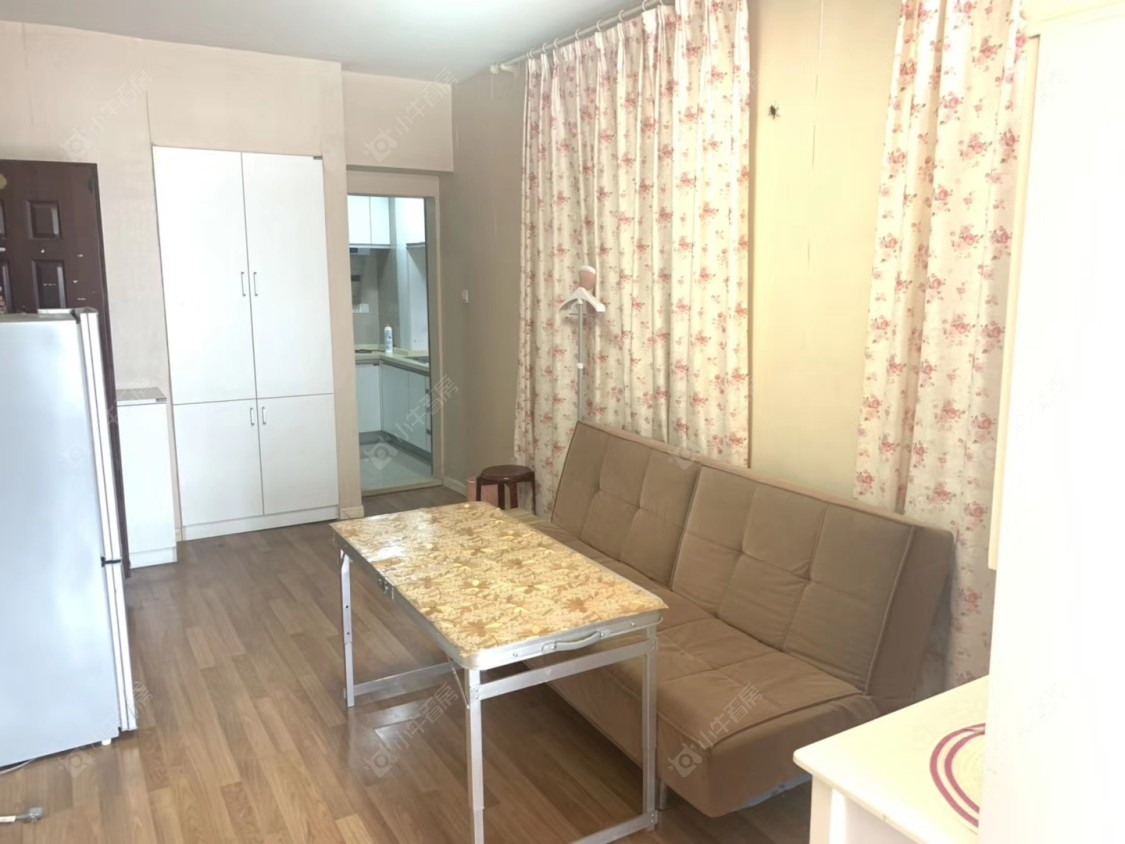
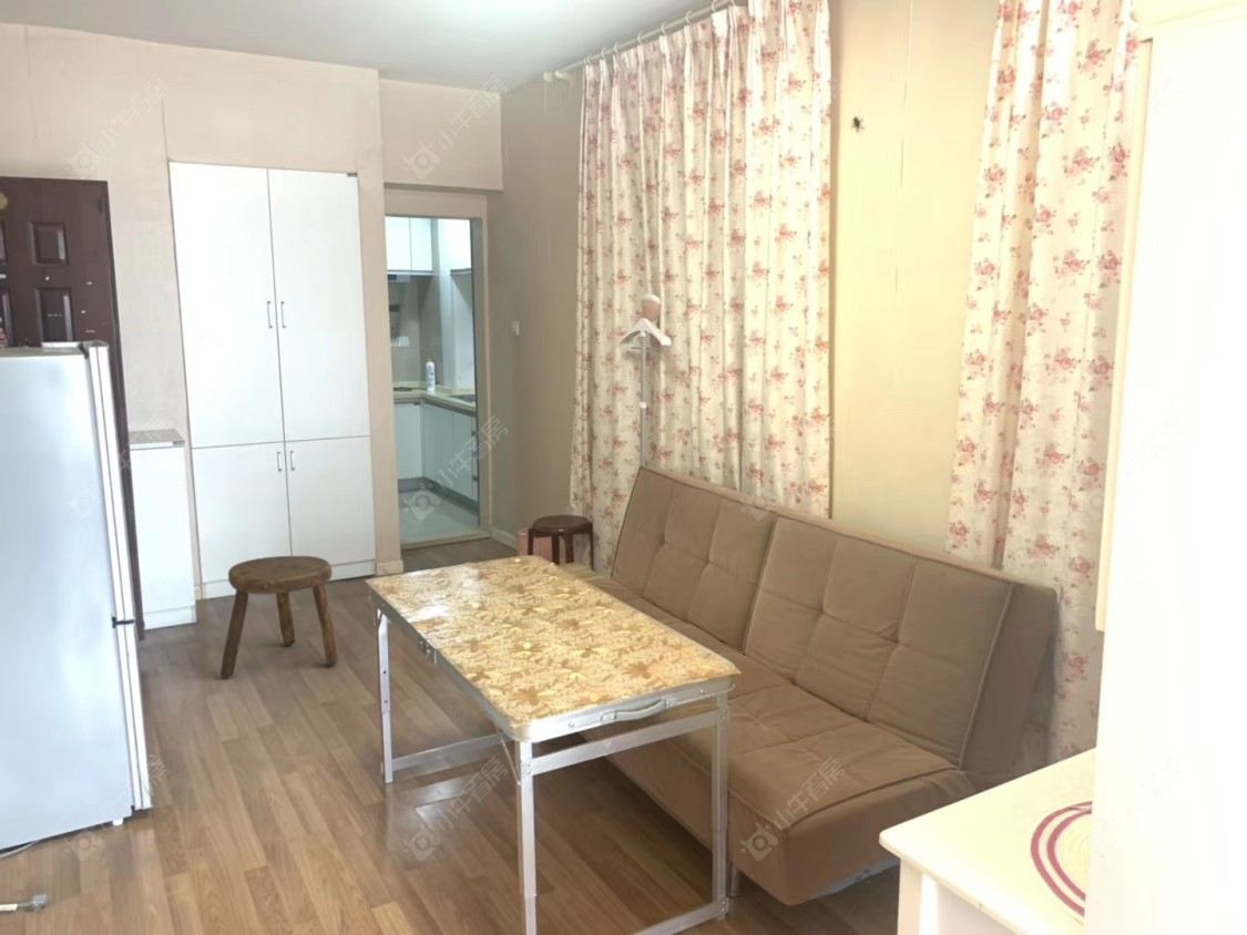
+ stool (278, 615)
